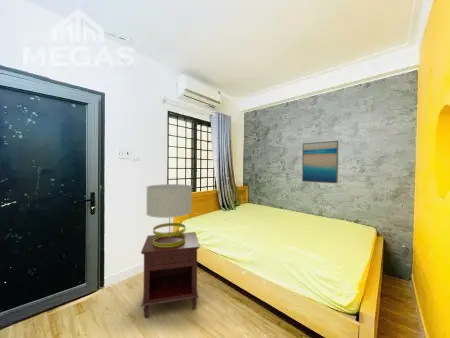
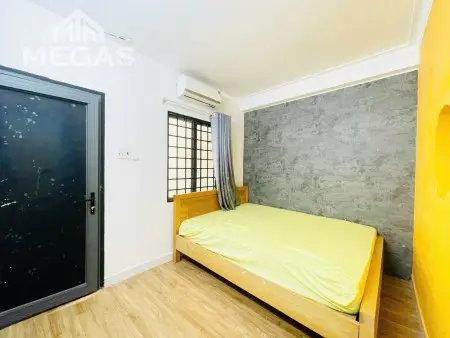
- nightstand (171, 270)
- table lamp (169, 213)
- wall art (319, 162)
